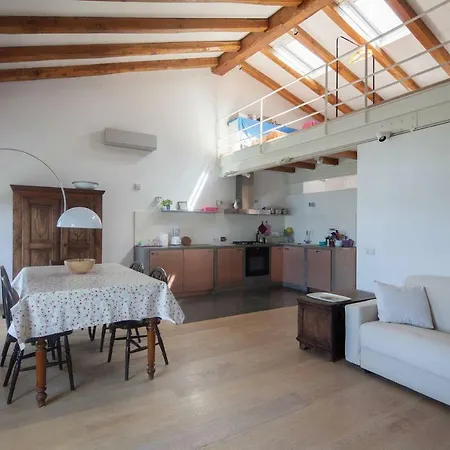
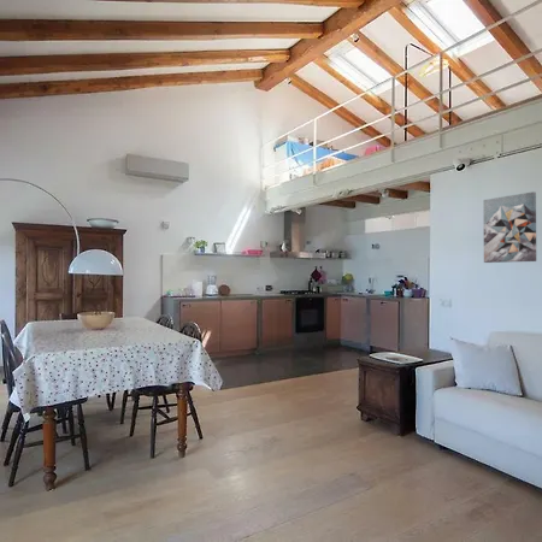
+ wall art (508, 229)
